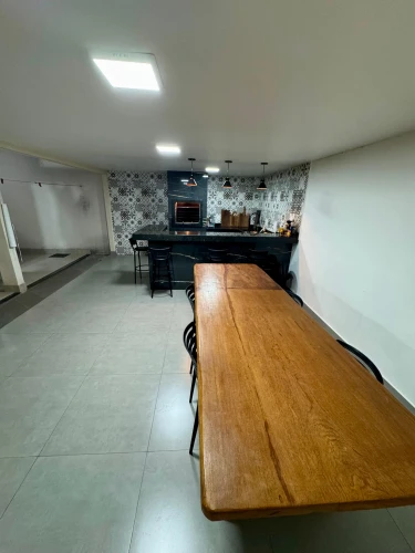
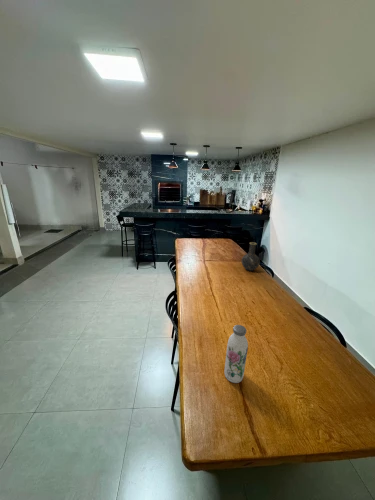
+ water bottle (236, 352)
+ vase (251, 256)
